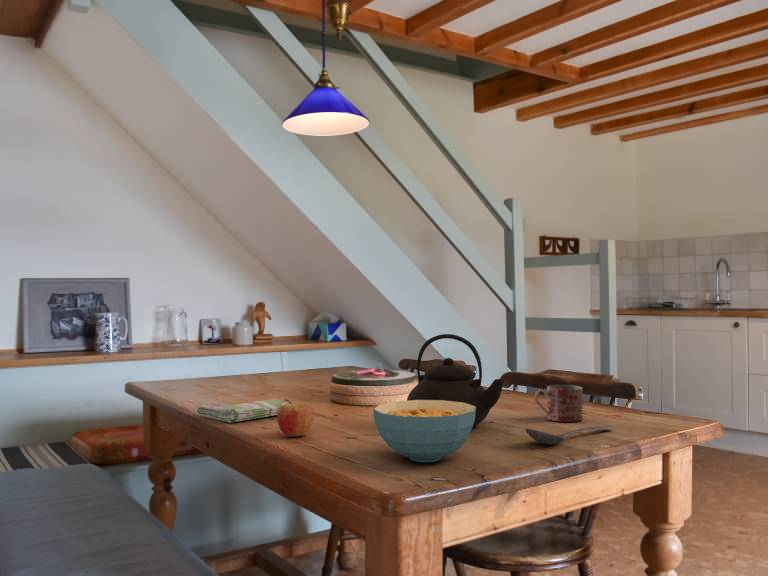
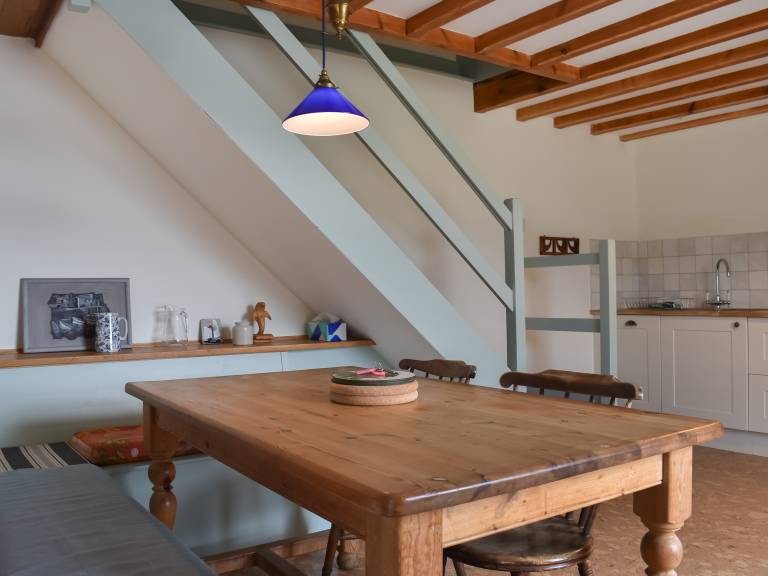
- teapot (456, 380)
- fruit (295, 417)
- stirrer (573, 430)
- cereal bowl (425, 433)
- dish towel (250, 407)
- mug (558, 402)
